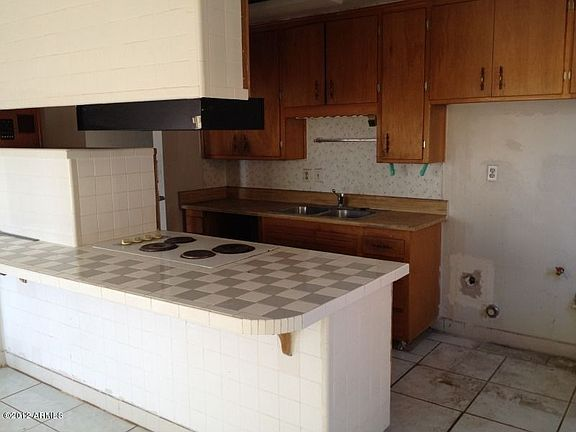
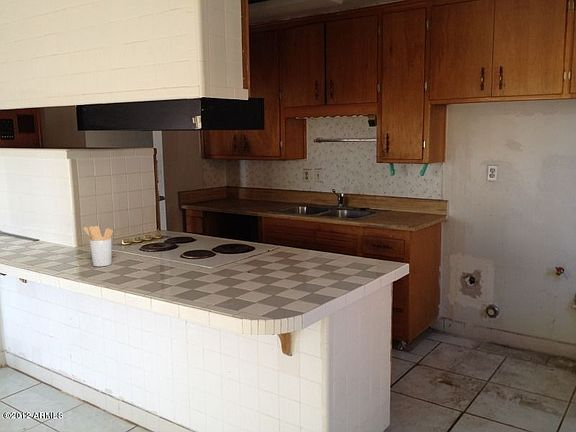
+ utensil holder (98, 244)
